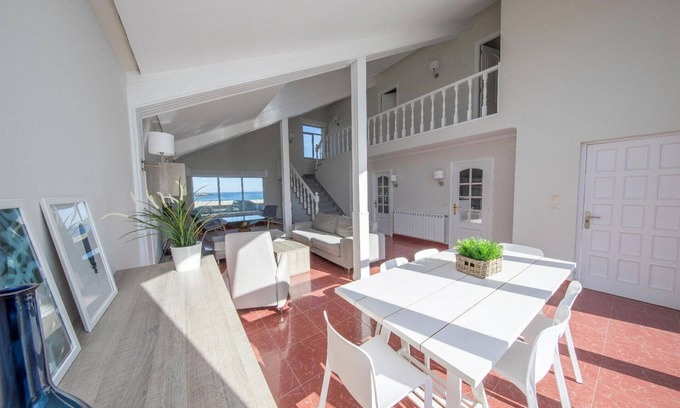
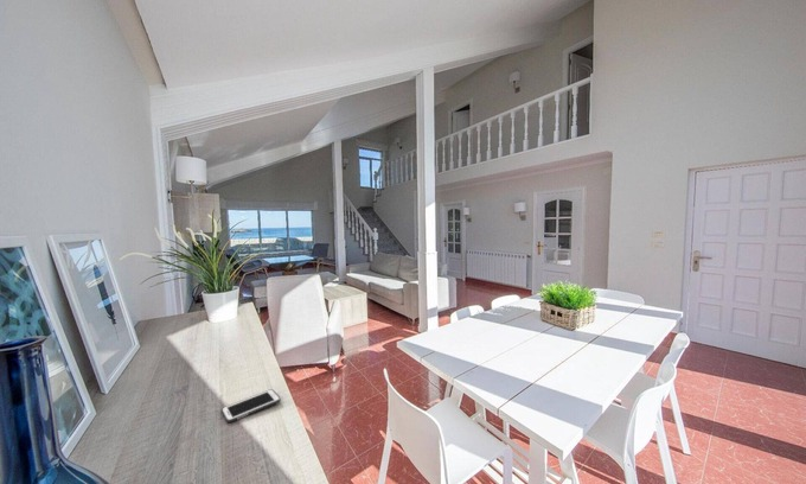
+ cell phone (251, 405)
